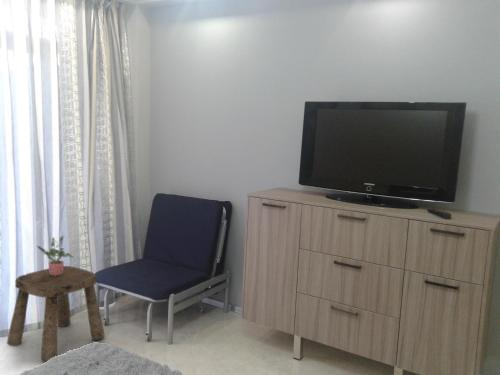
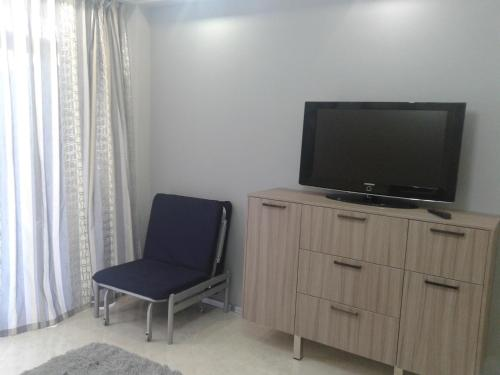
- stool (57, 308)
- potted plant (57, 256)
